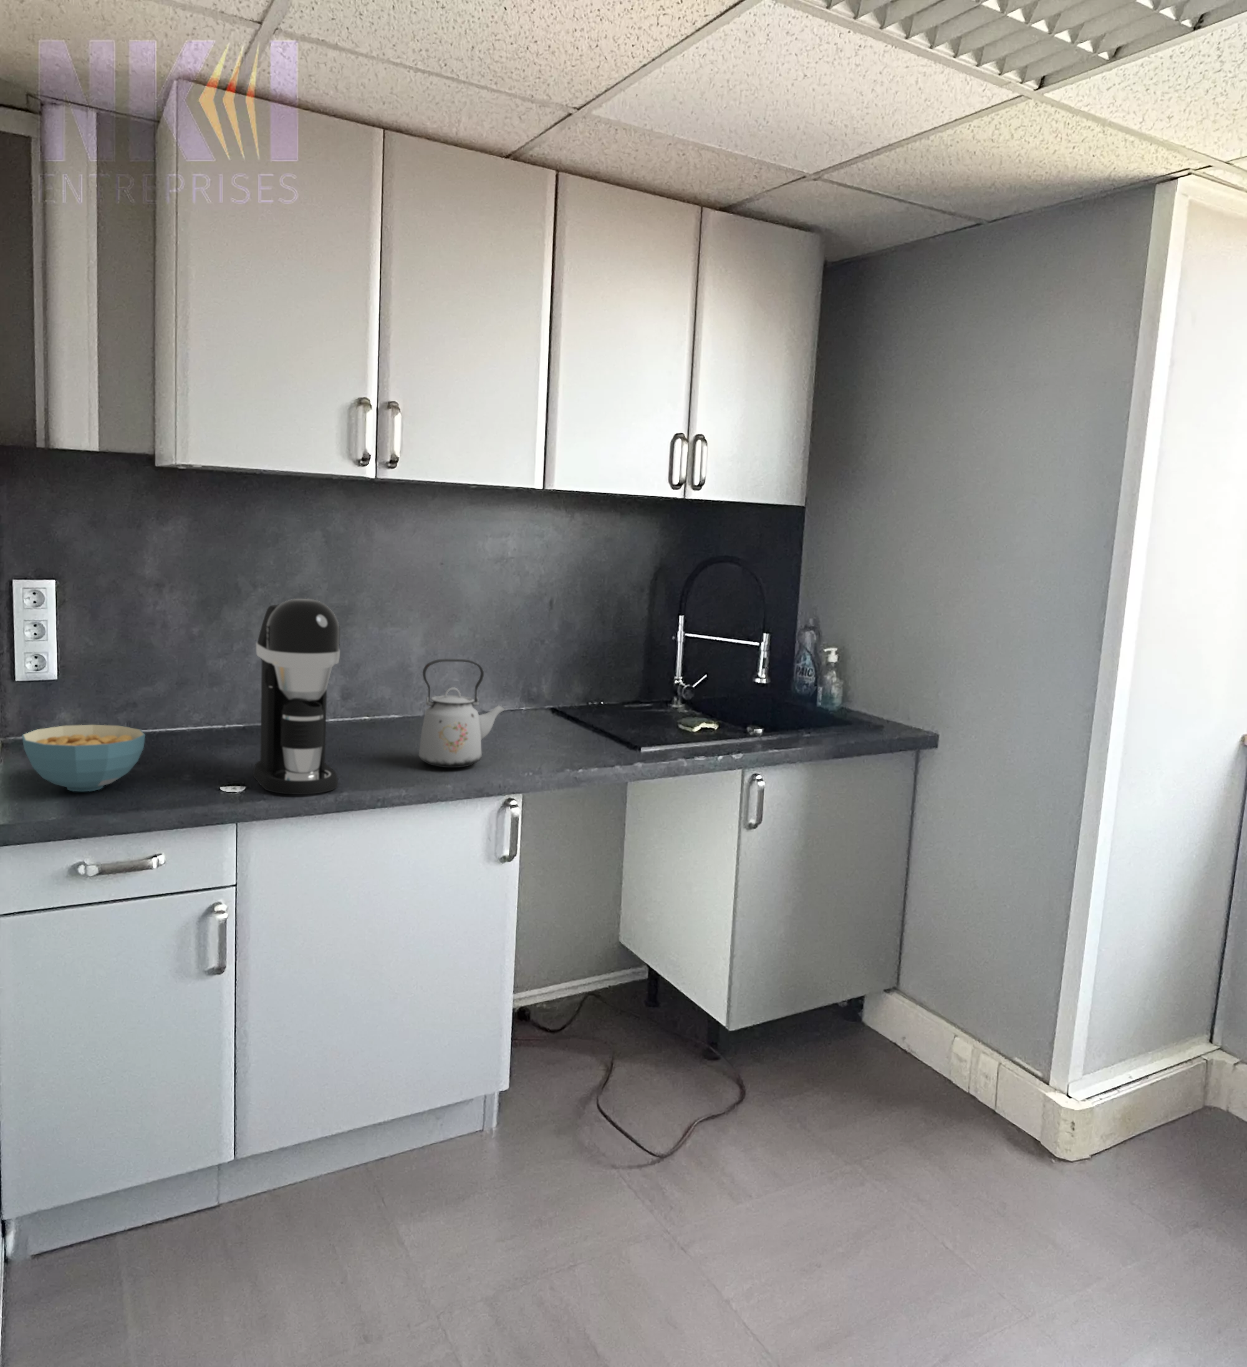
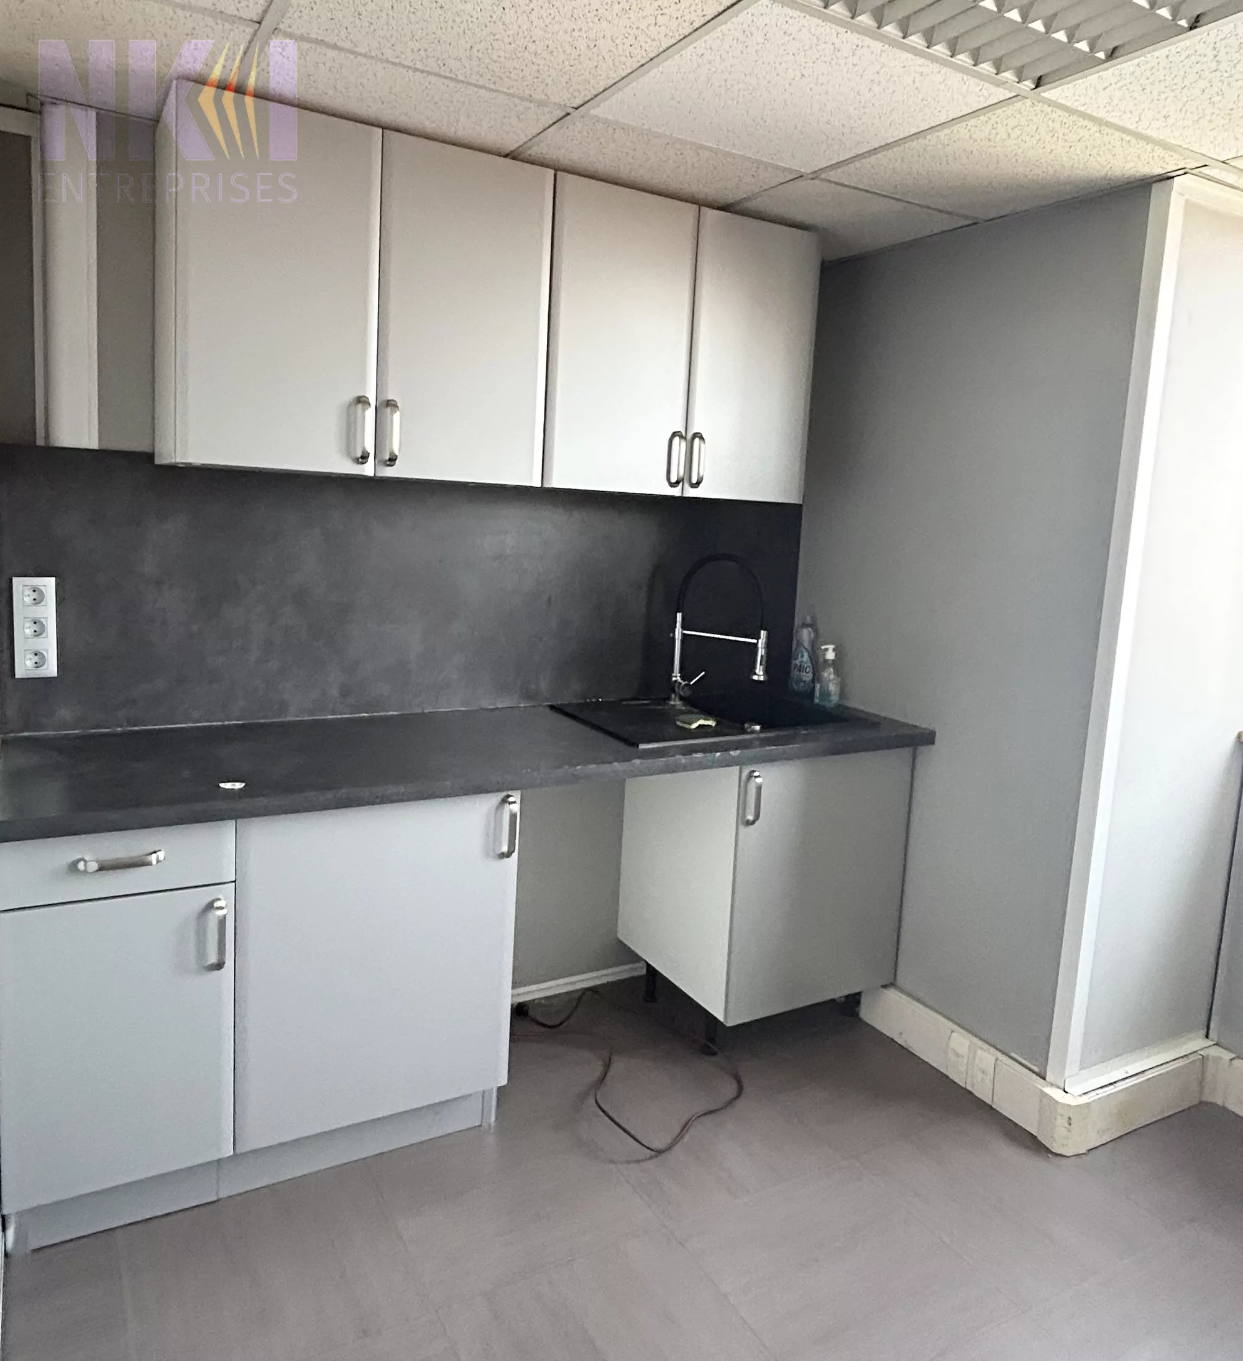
- kettle (463, 712)
- cereal bowl (84, 761)
- coffee maker (296, 689)
